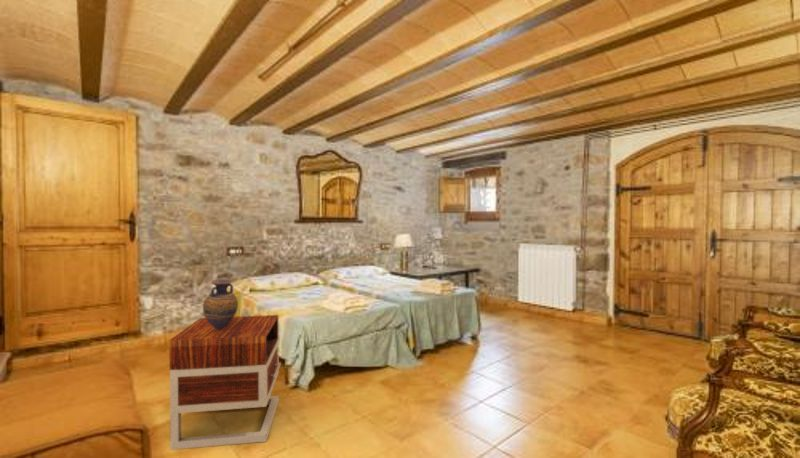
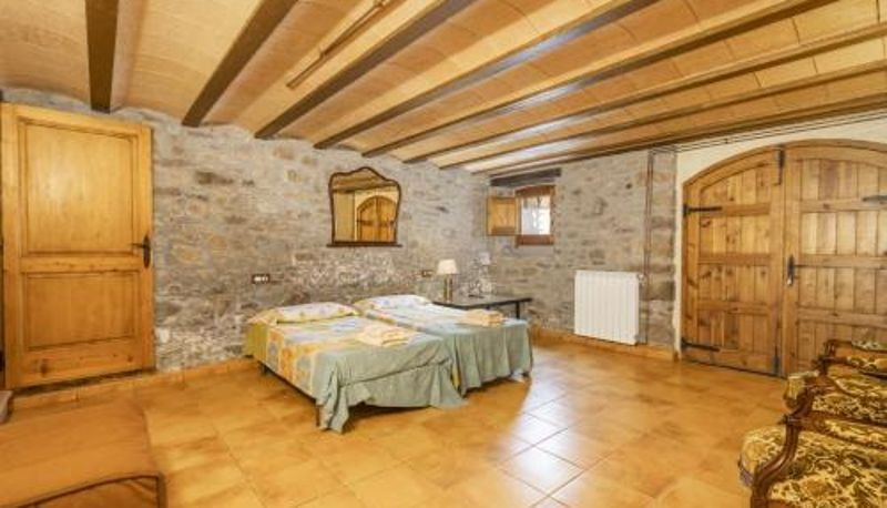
- nightstand (233, 374)
- vase (220, 304)
